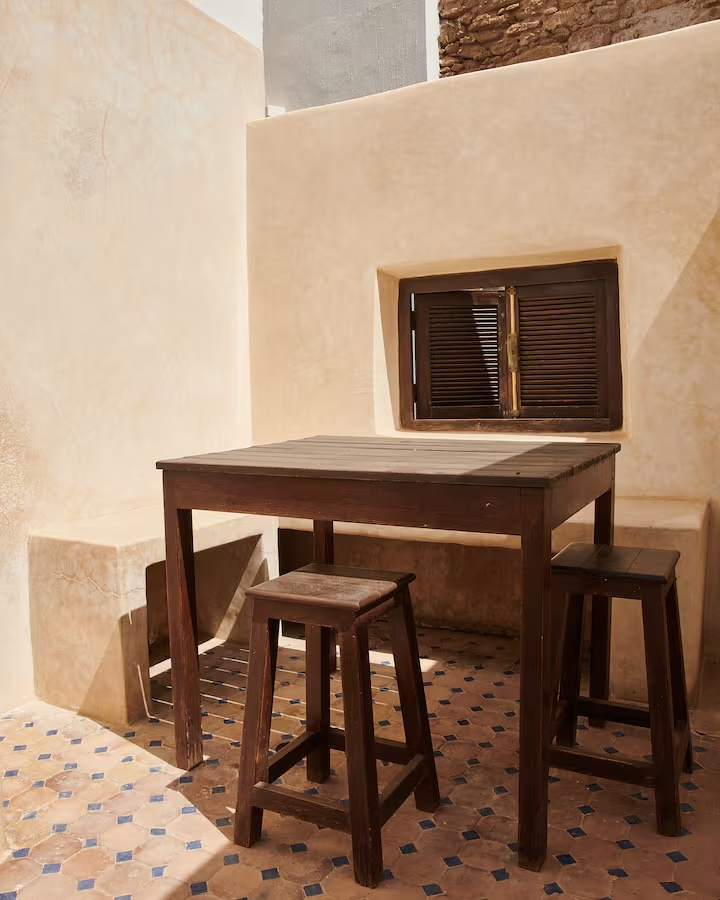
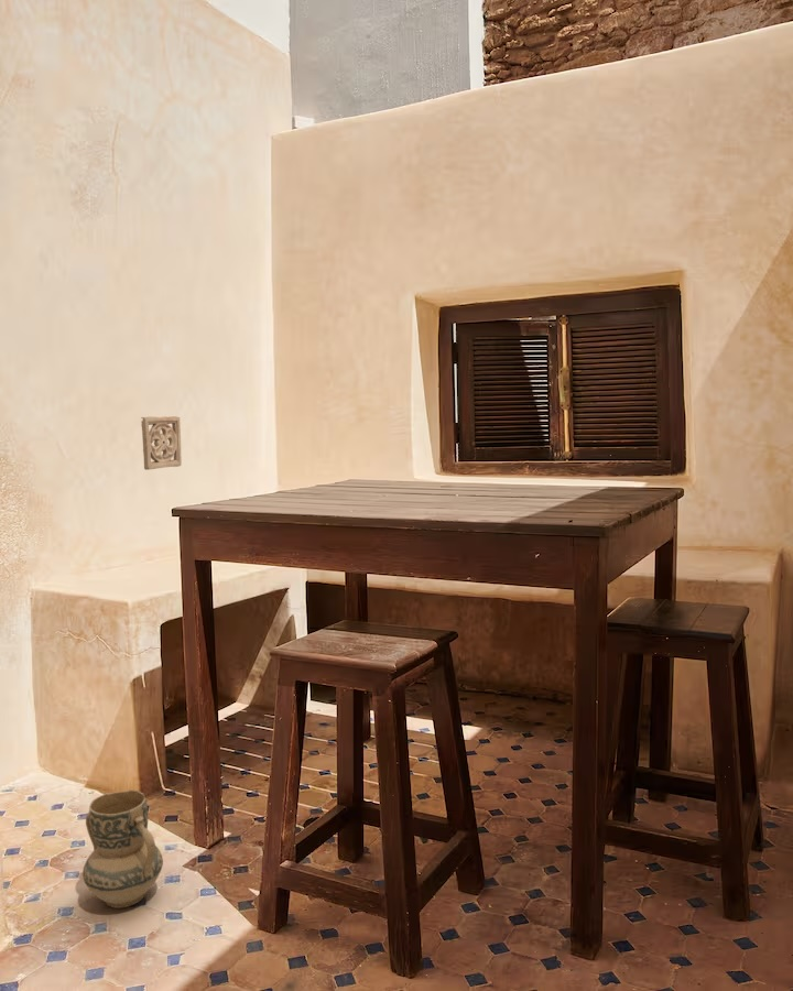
+ ceramic jug (121, 849)
+ wall ornament (162, 443)
